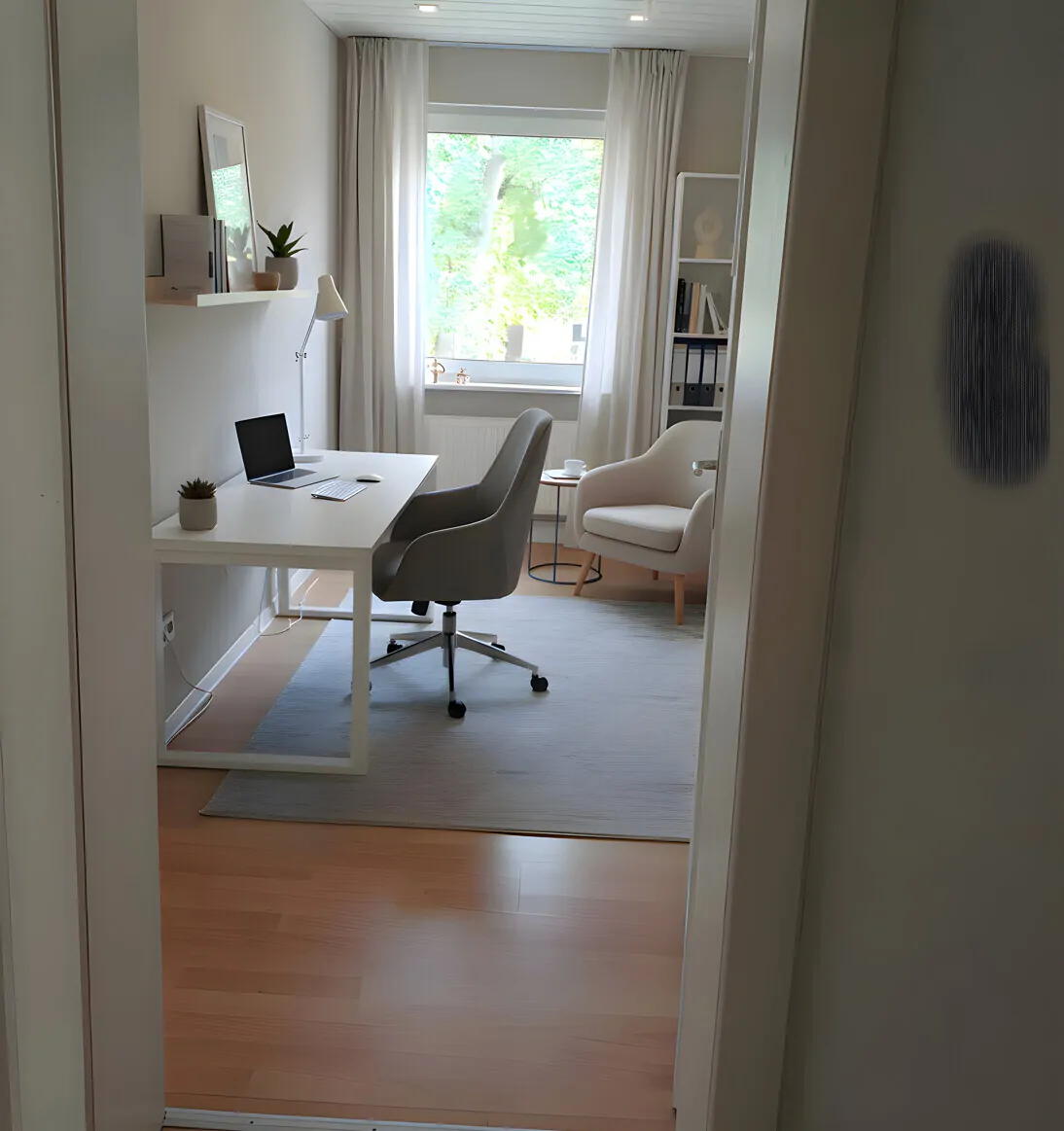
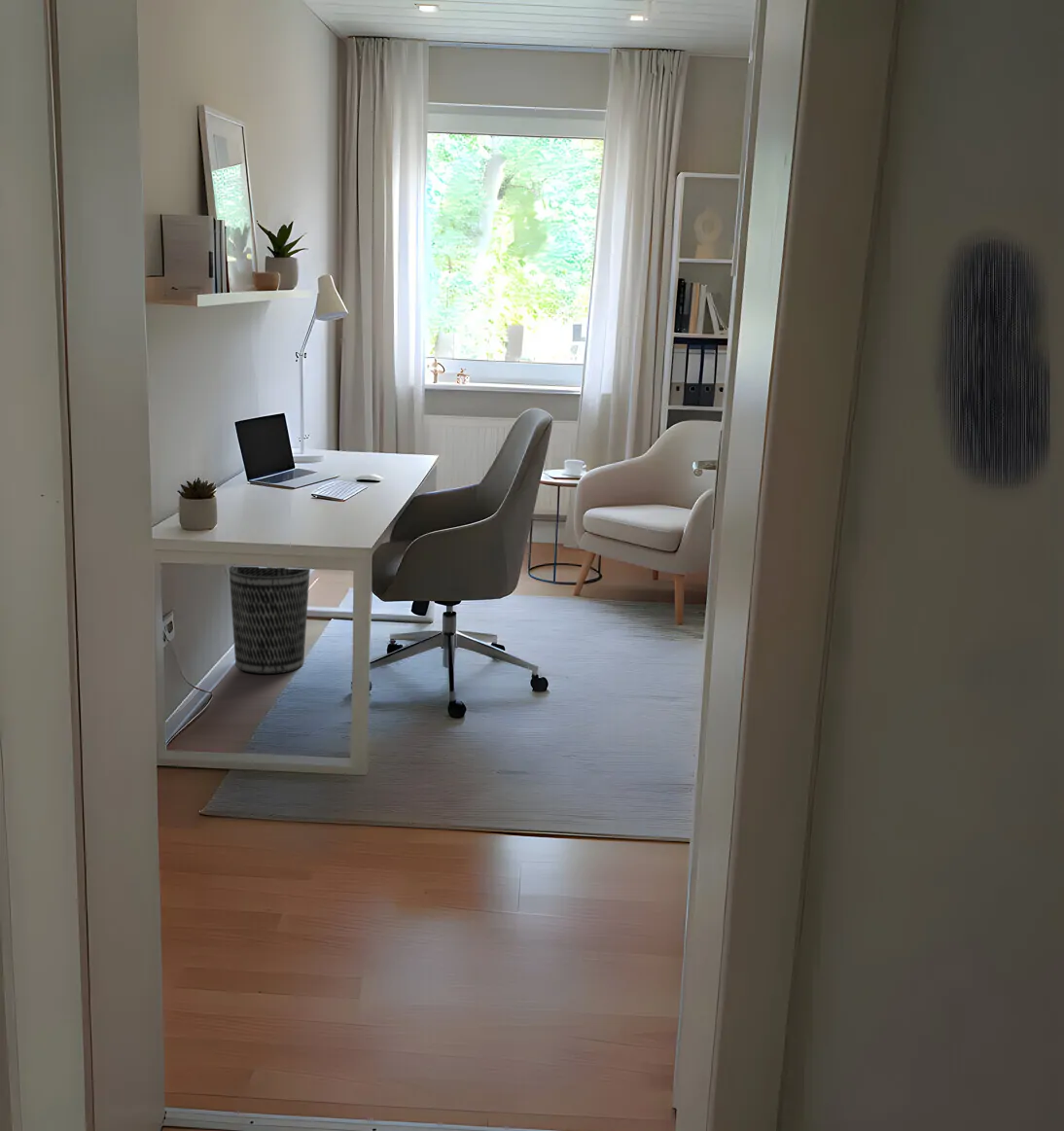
+ wastebasket (269, 617)
